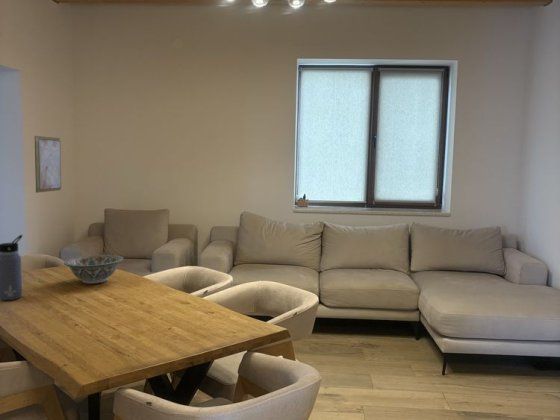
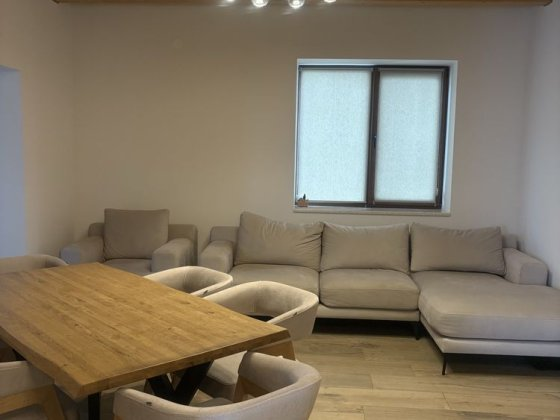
- water bottle (10, 266)
- wall art (49, 164)
- decorative bowl (94, 270)
